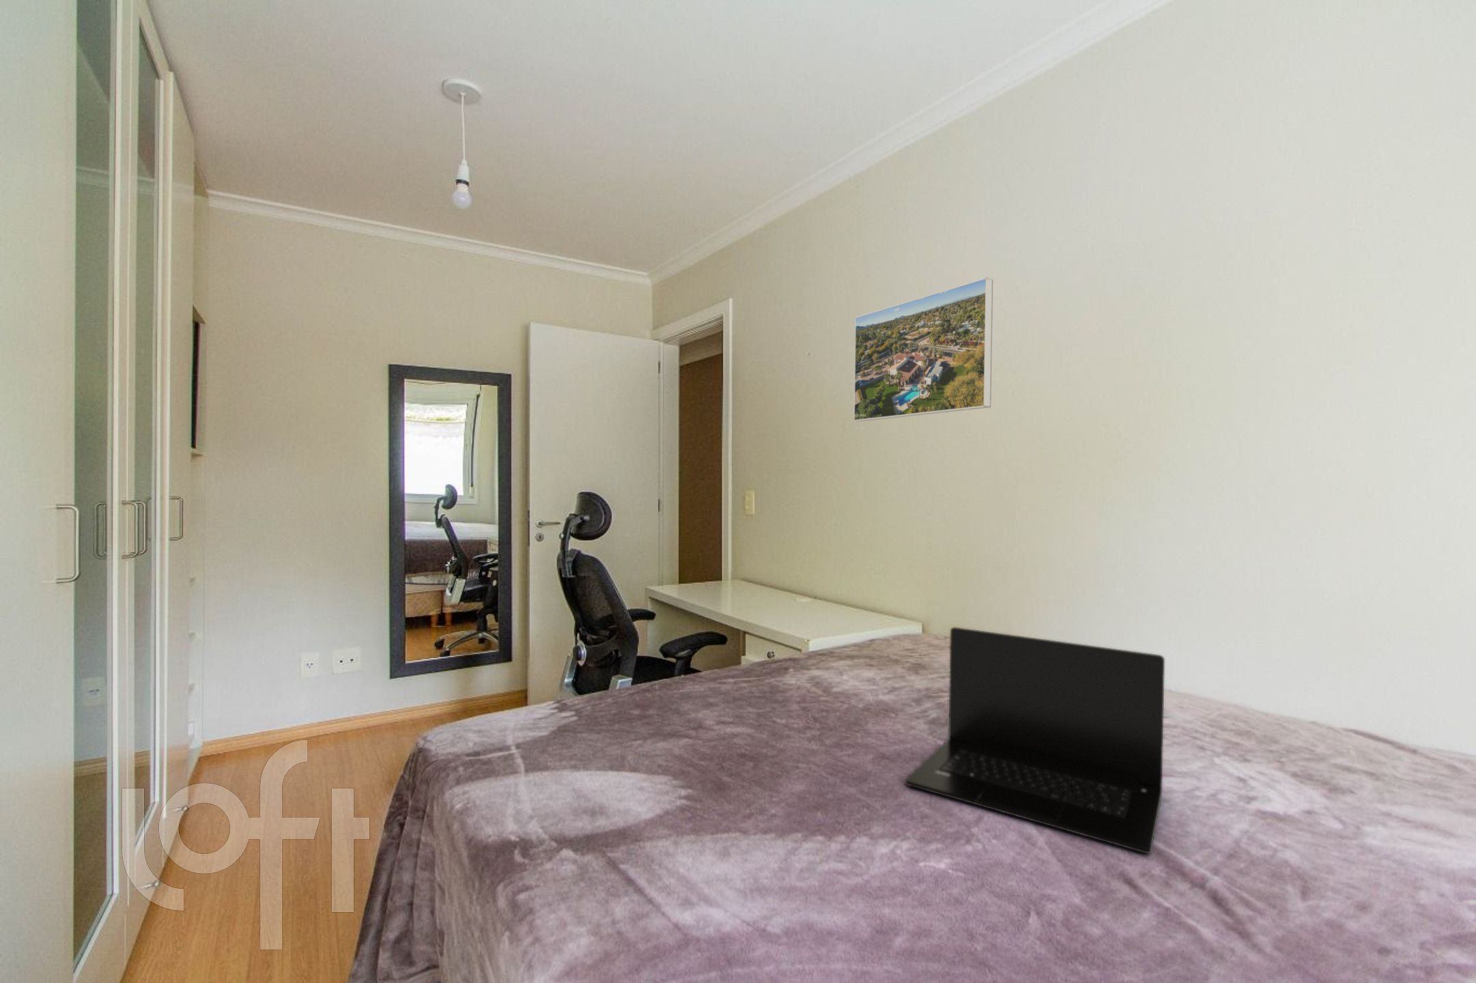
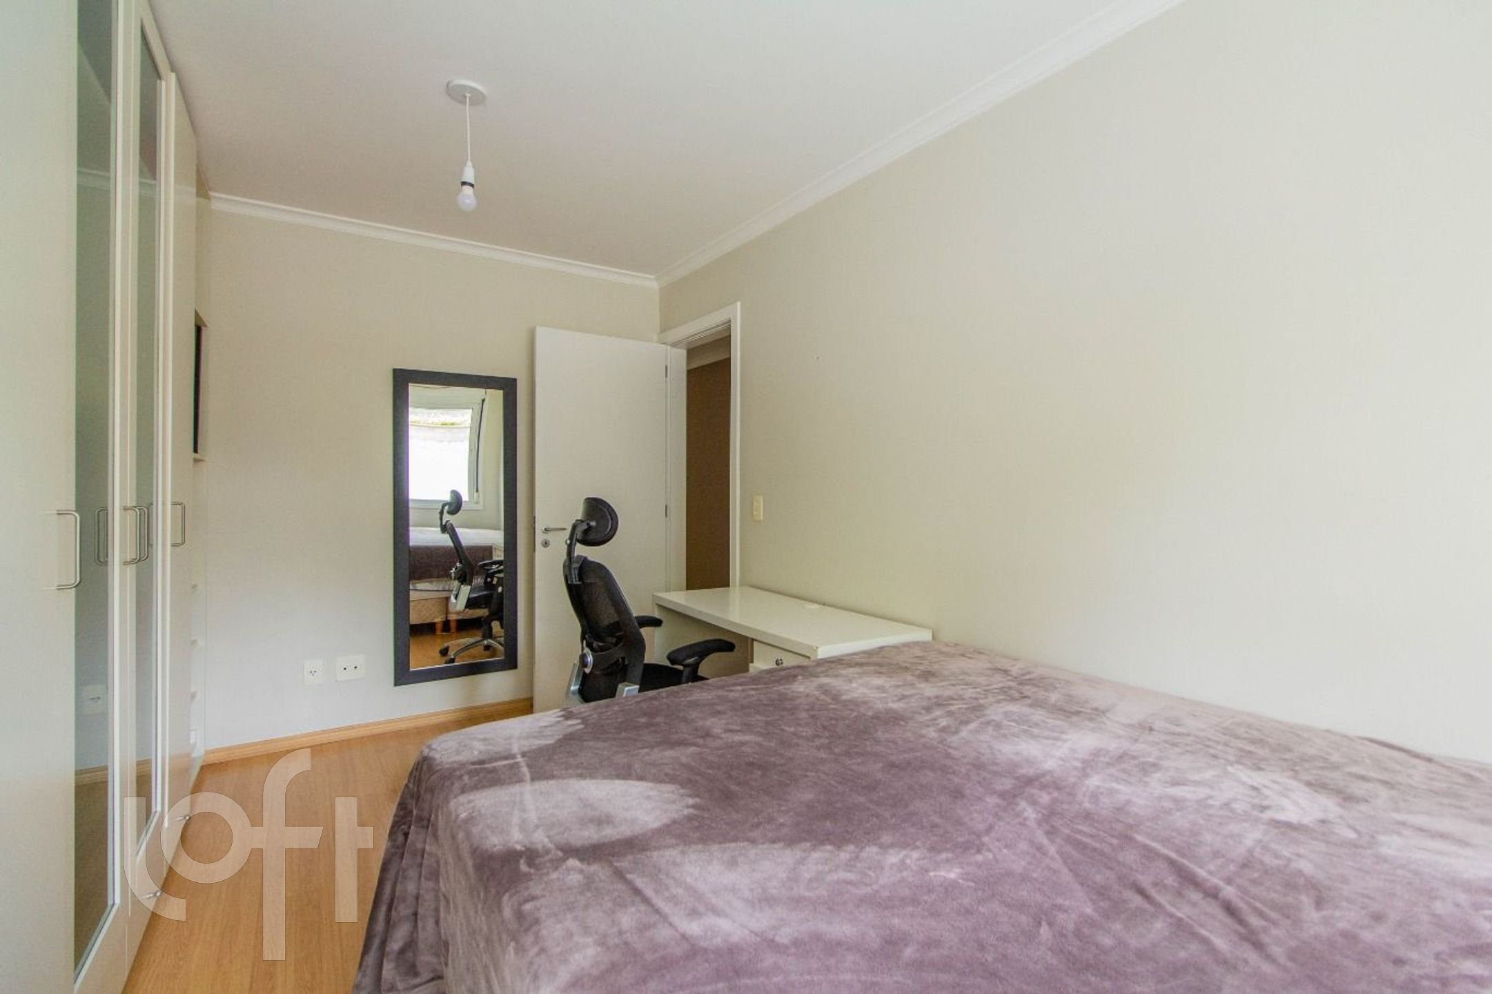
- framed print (915, 357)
- laptop (1033, 722)
